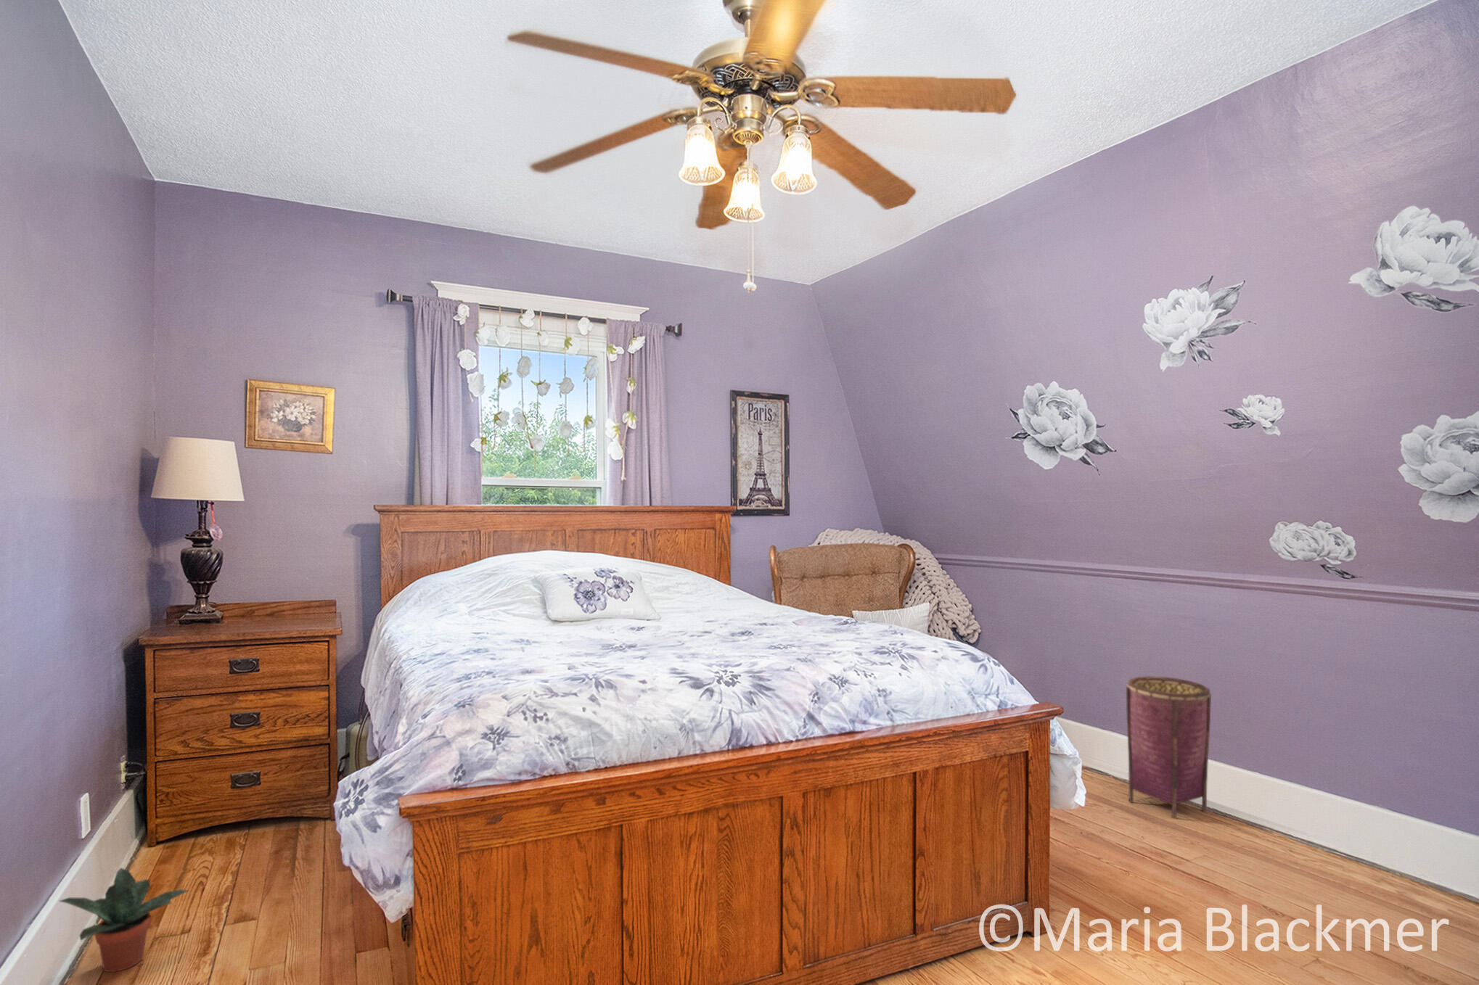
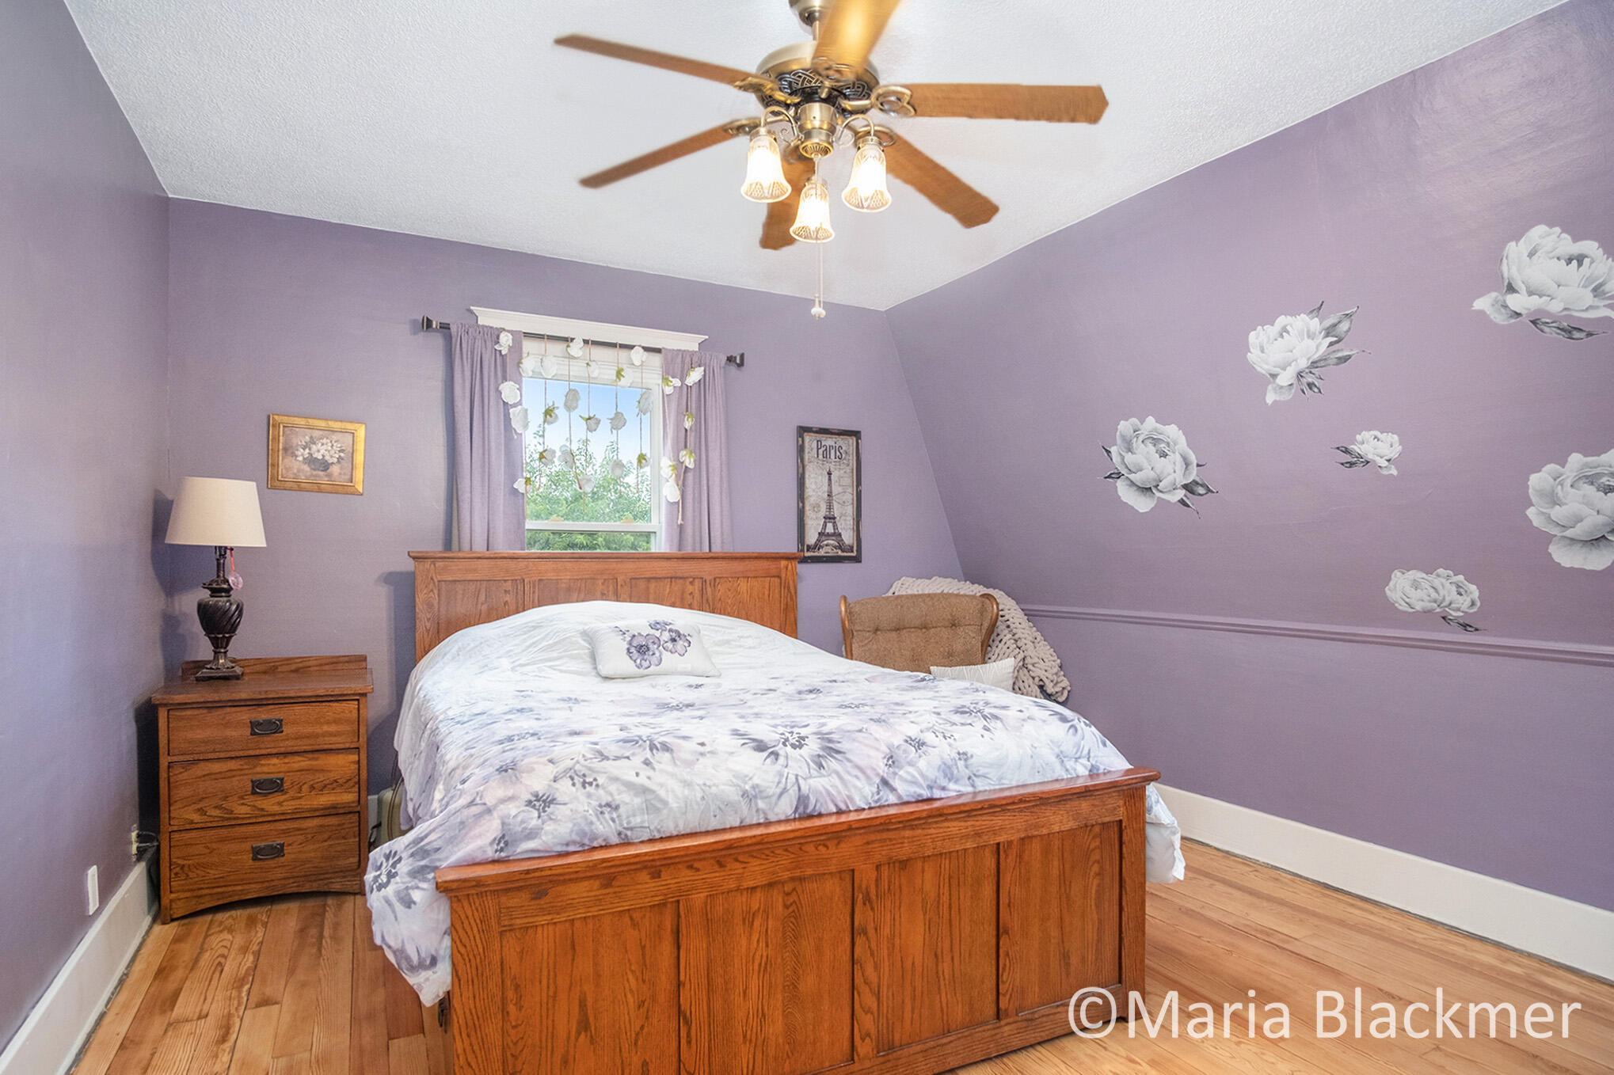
- potted plant (124, 916)
- woven basket (1167, 745)
